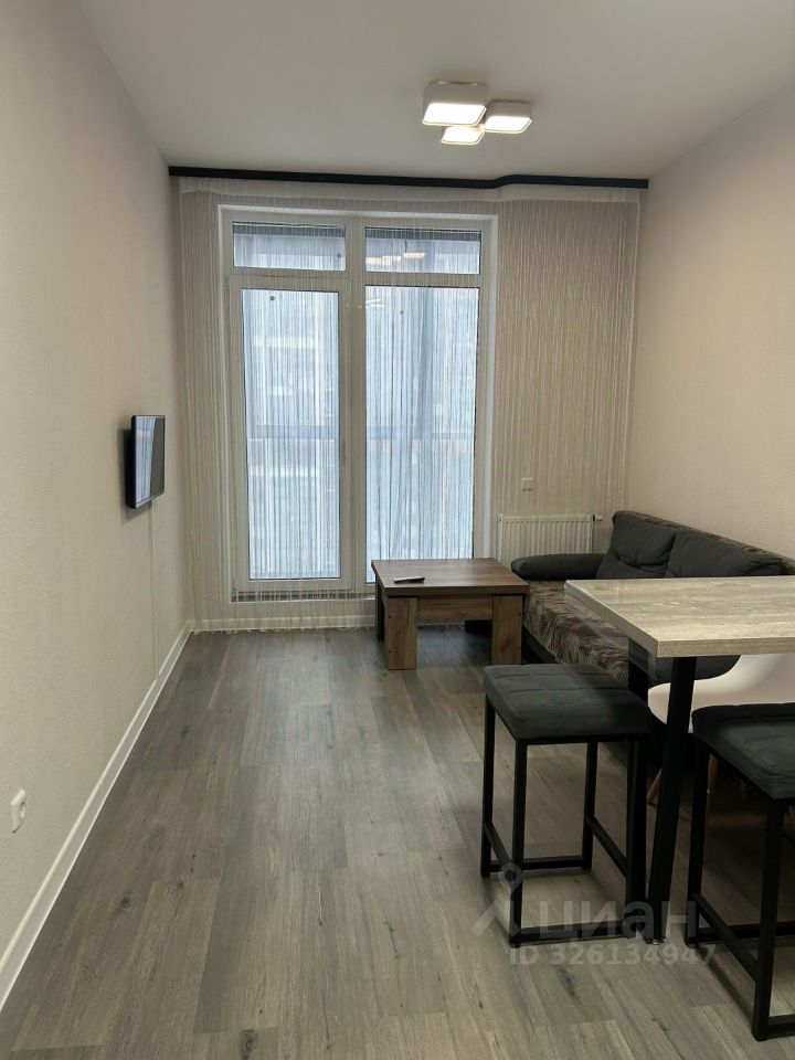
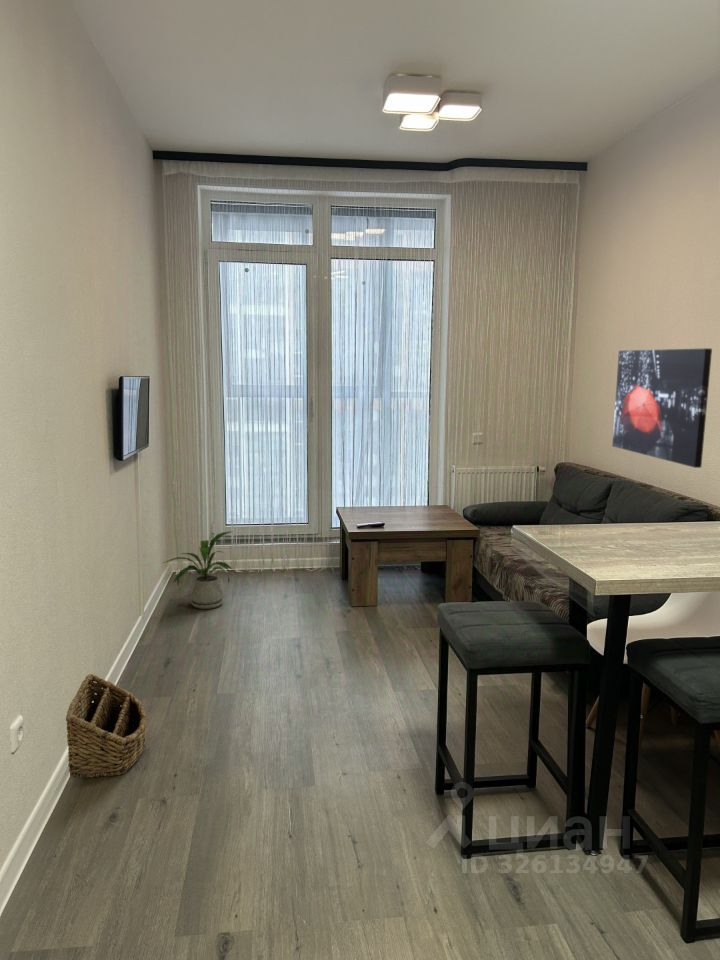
+ wall art (656, 403)
+ house plant (199, 569)
+ basket (111, 721)
